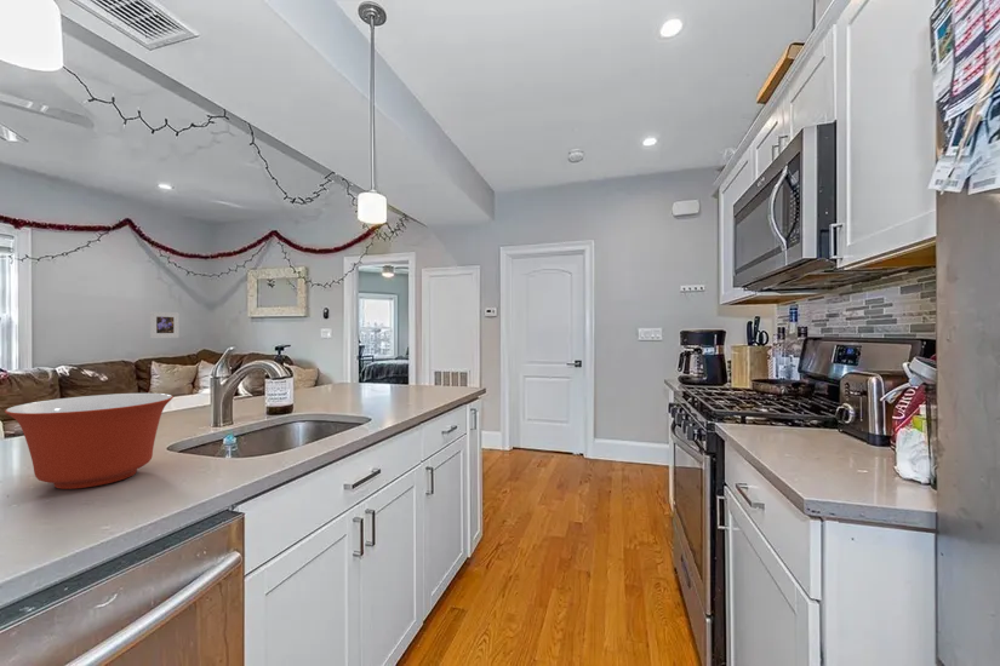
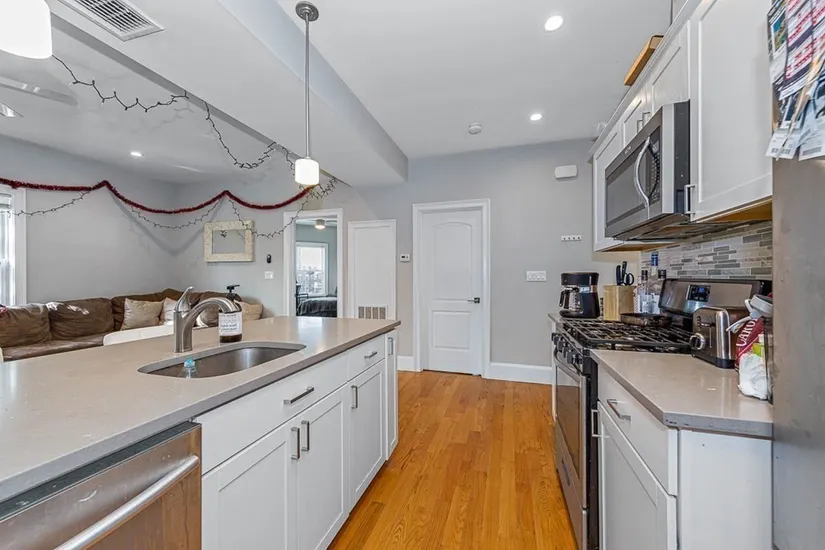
- mixing bowl (97, 440)
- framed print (165, 325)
